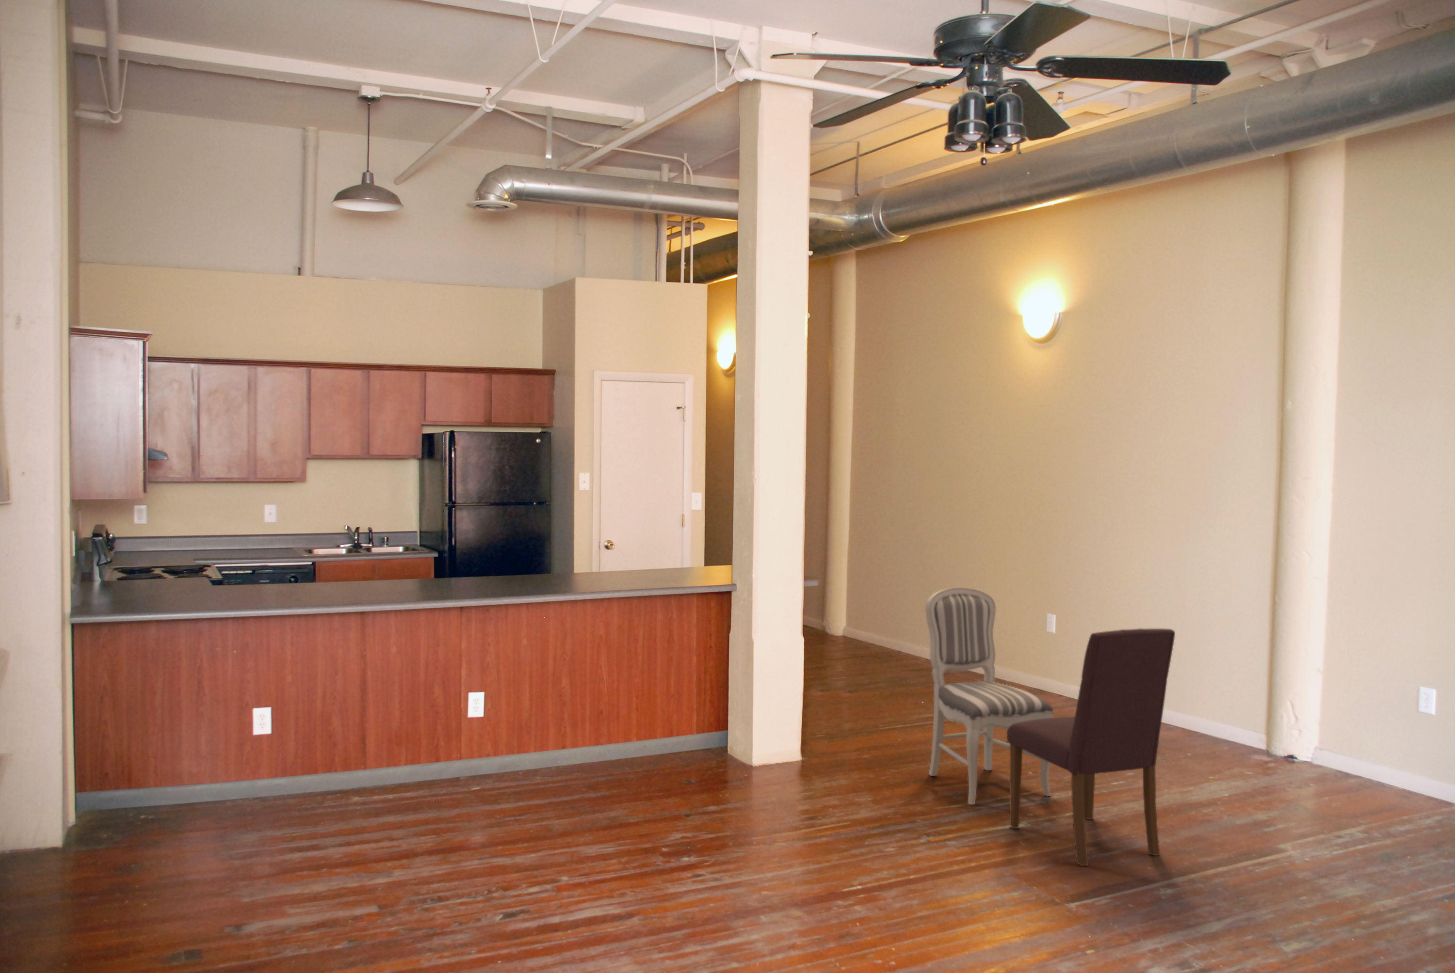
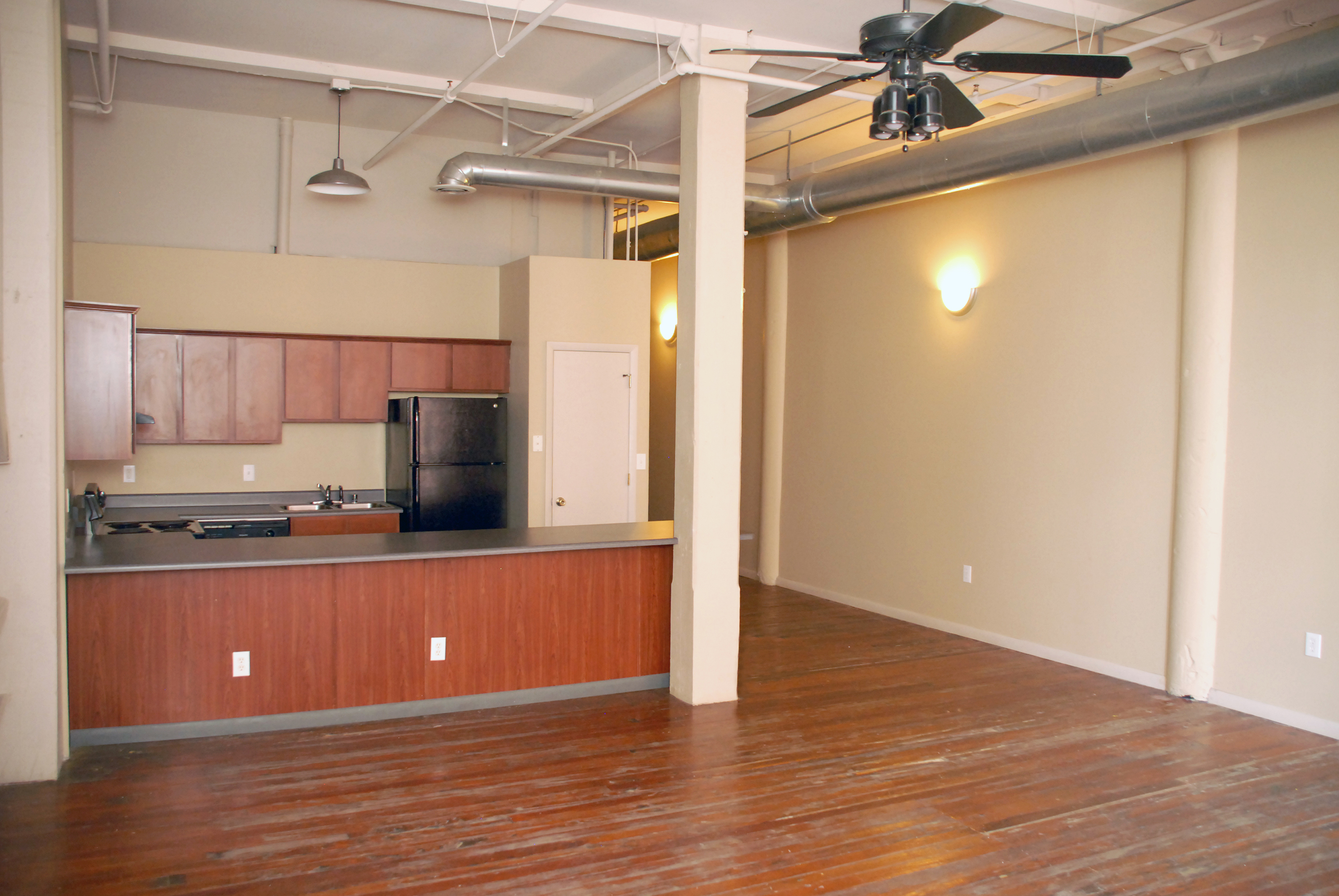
- dining chair (1089, 731)
- dining chair (983, 690)
